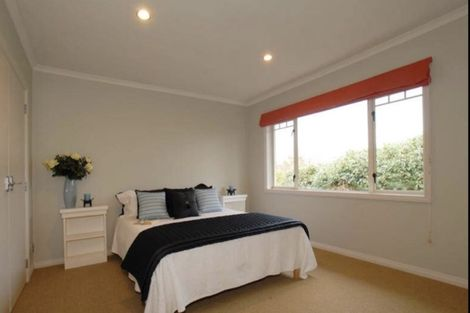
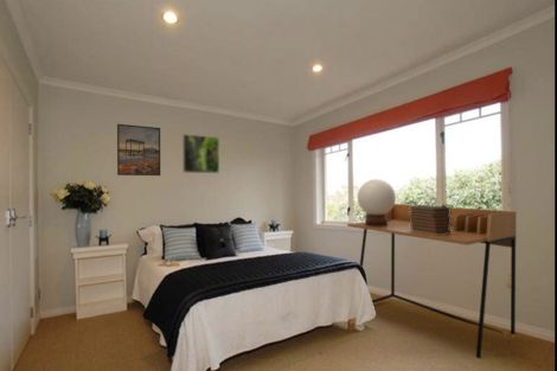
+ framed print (201, 154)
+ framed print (139, 151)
+ desk (428, 238)
+ book stack (428, 218)
+ table lamp (376, 202)
